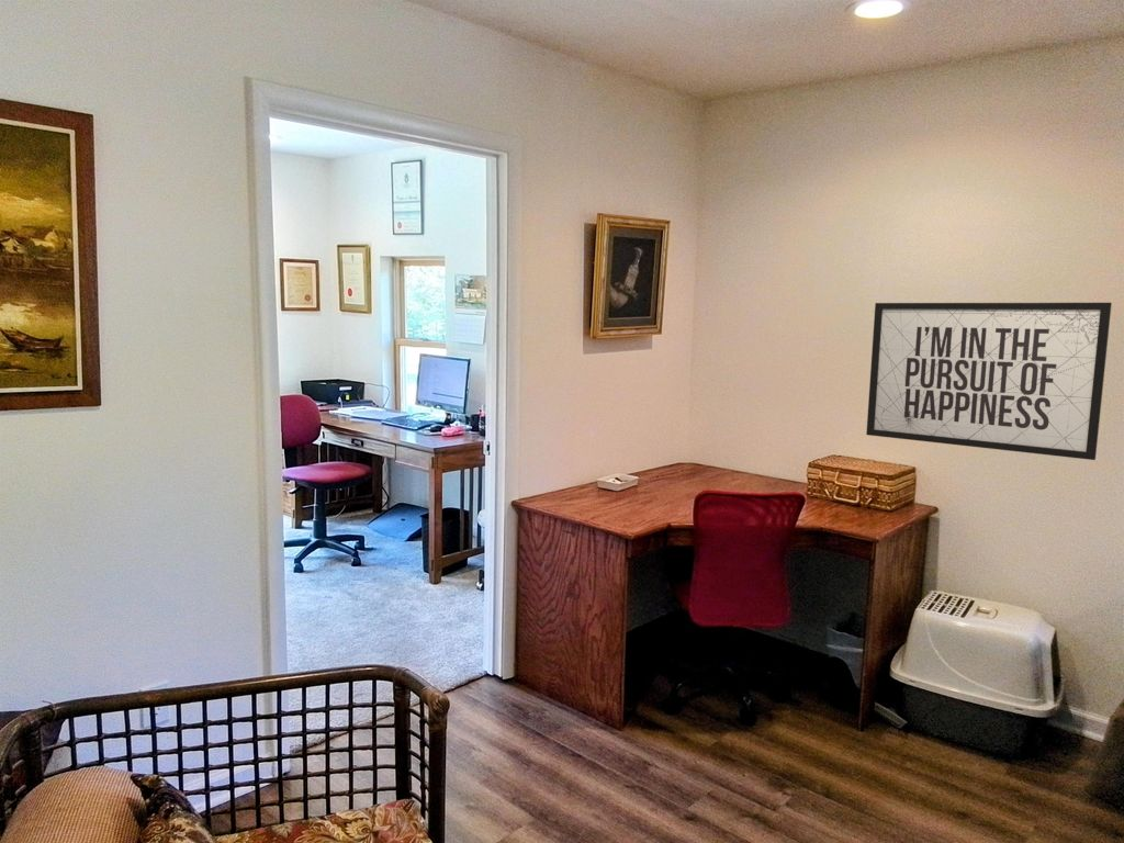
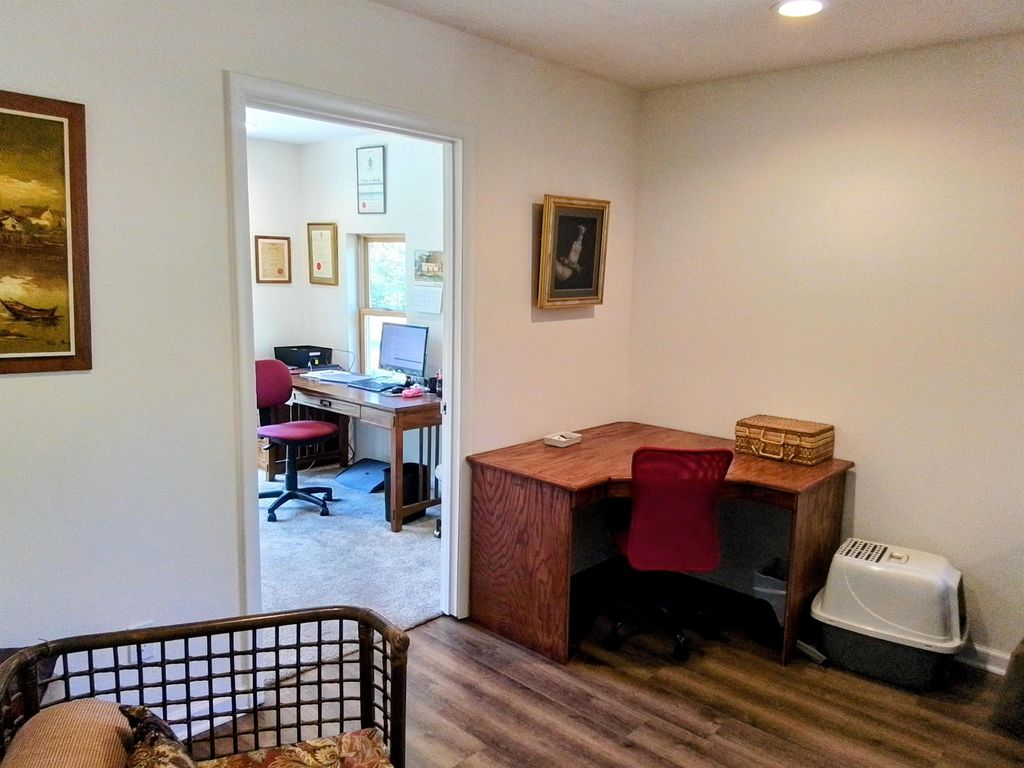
- mirror (977, 374)
